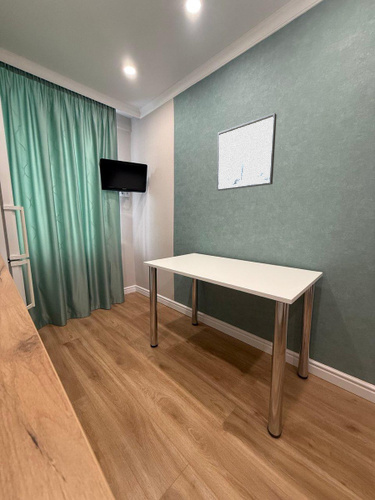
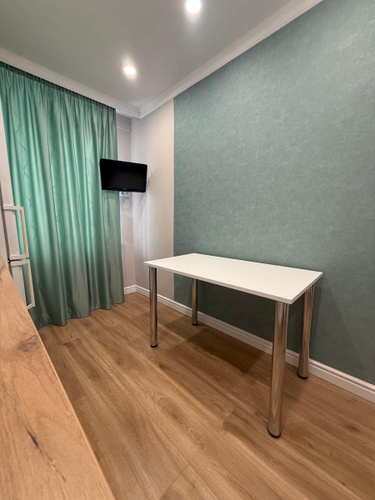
- wall art (243, 156)
